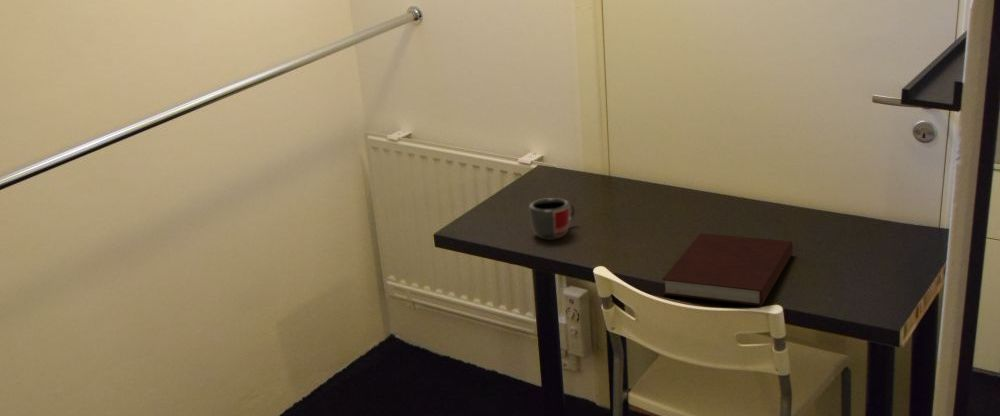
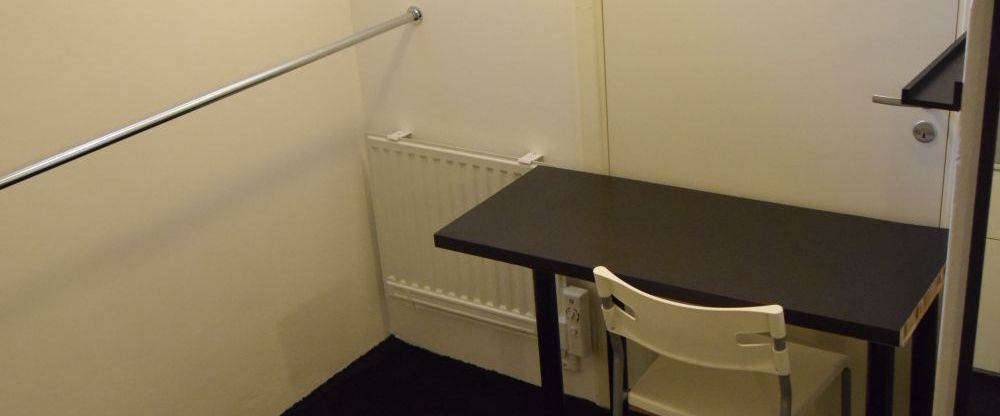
- notebook (729, 267)
- mug (555, 217)
